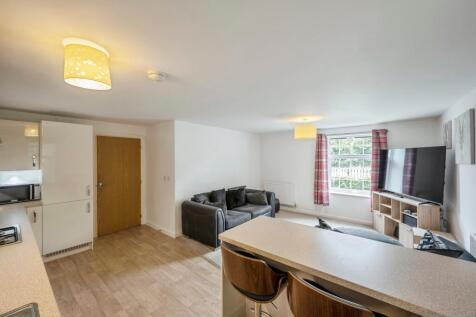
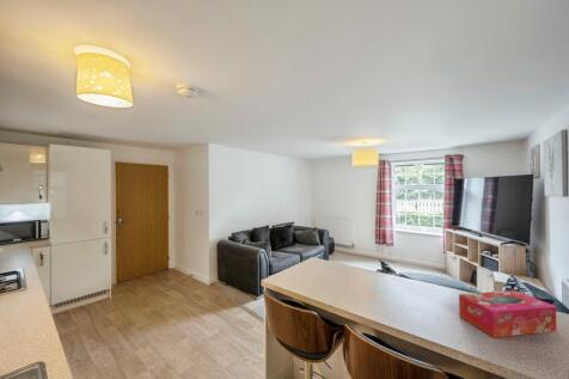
+ tissue box (504, 311)
